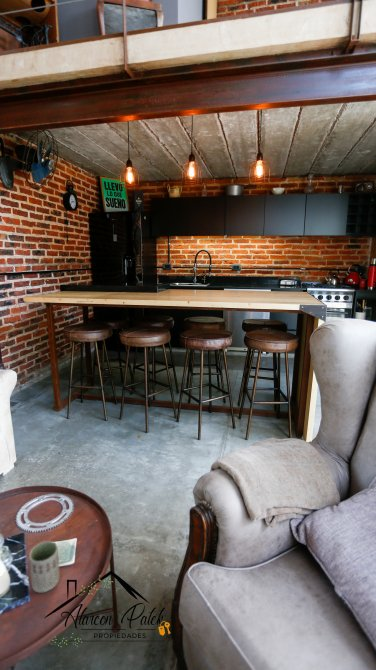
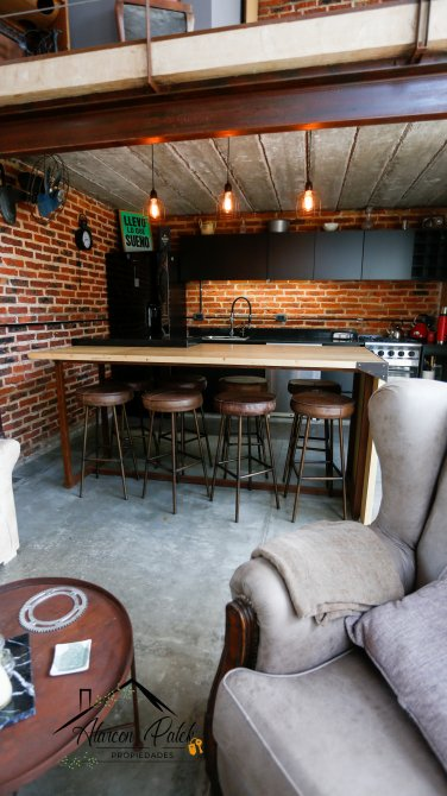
- cup (44, 567)
